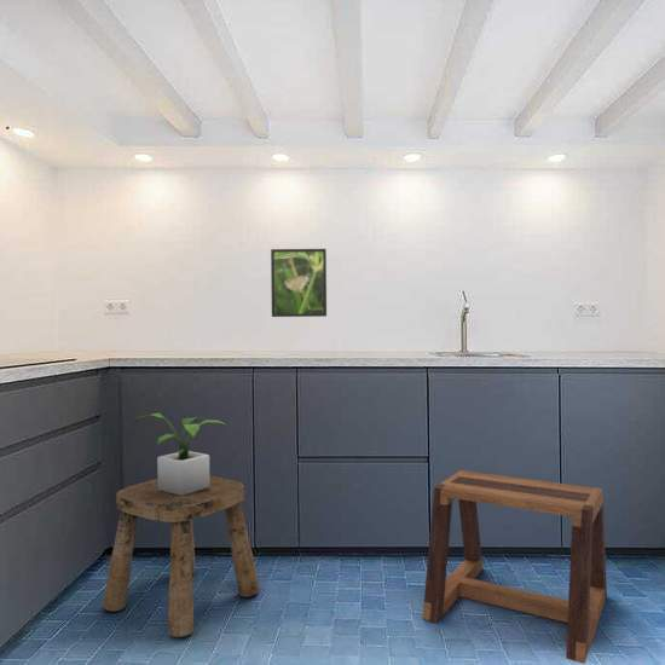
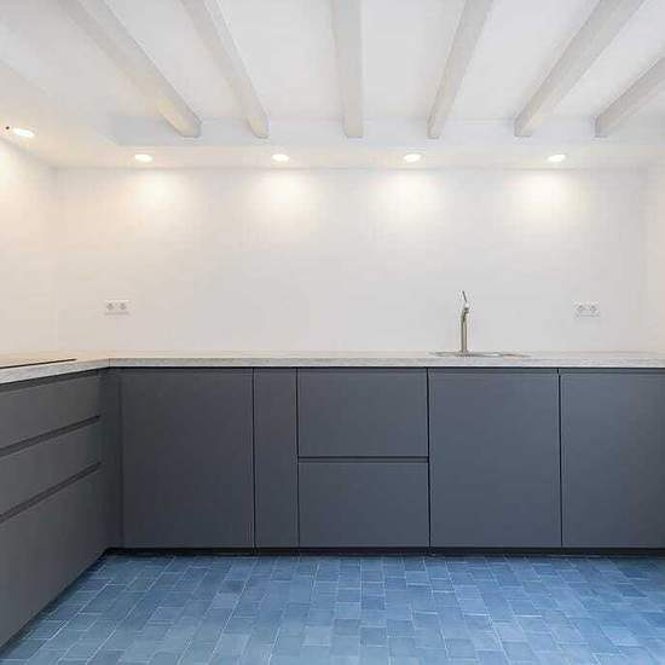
- stool (480, 547)
- stool (181, 544)
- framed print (299, 282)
- potted plant (180, 450)
